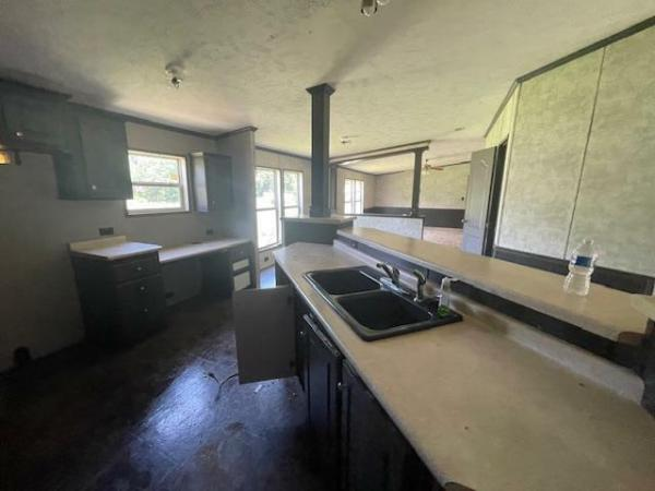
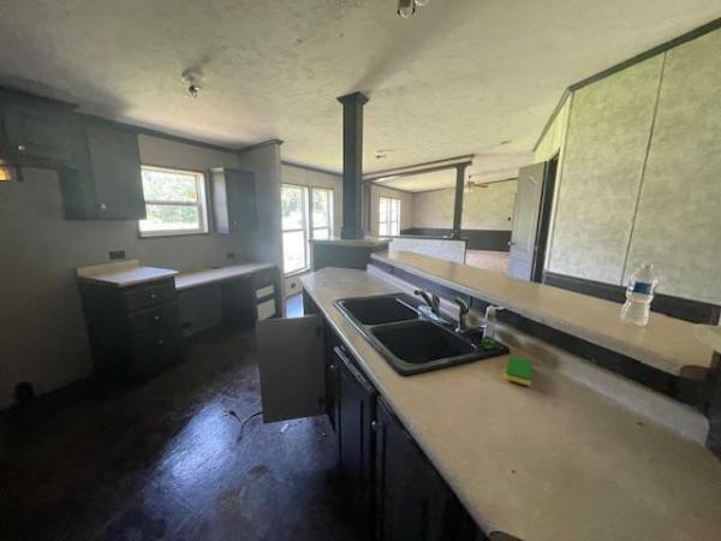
+ dish sponge (518, 369)
